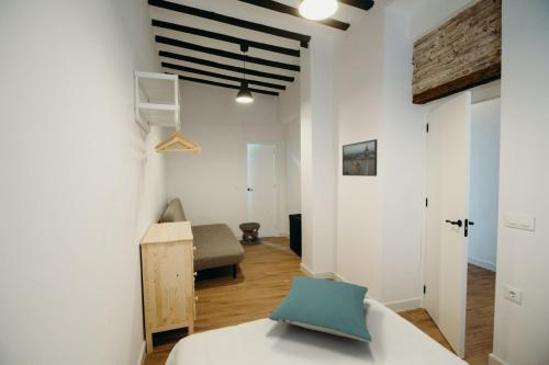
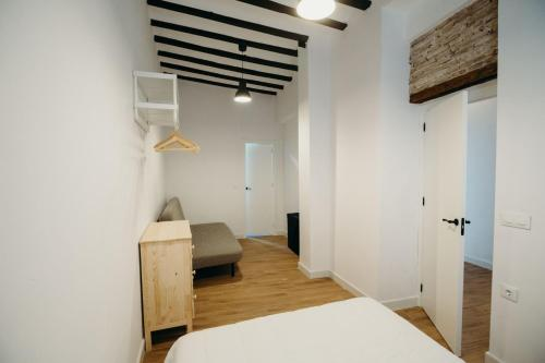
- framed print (358, 159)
- carved stool (249, 232)
- pillow (323, 301)
